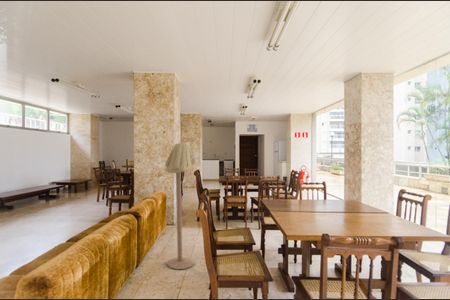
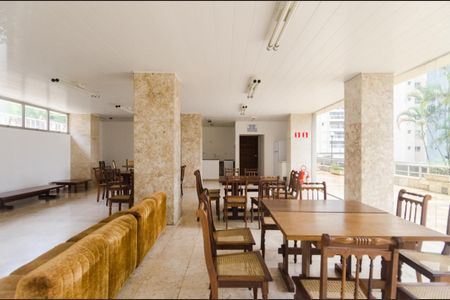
- floor lamp (179, 204)
